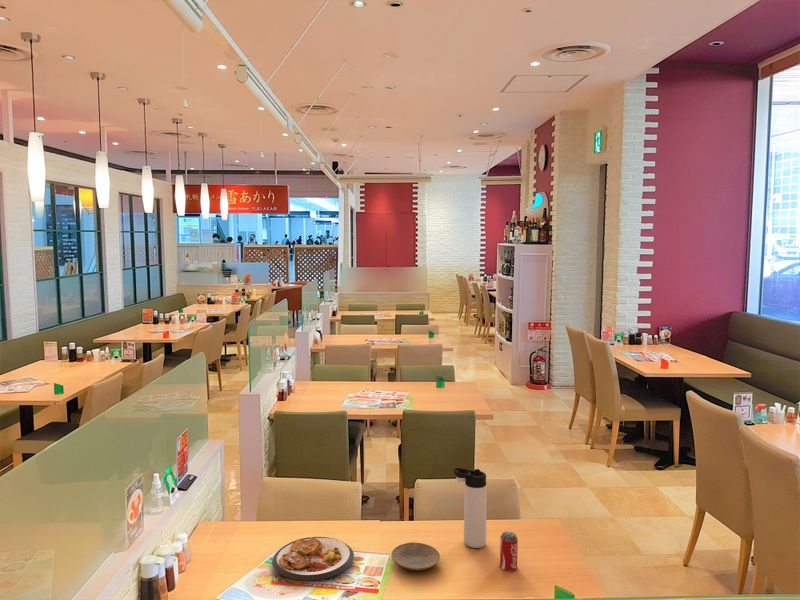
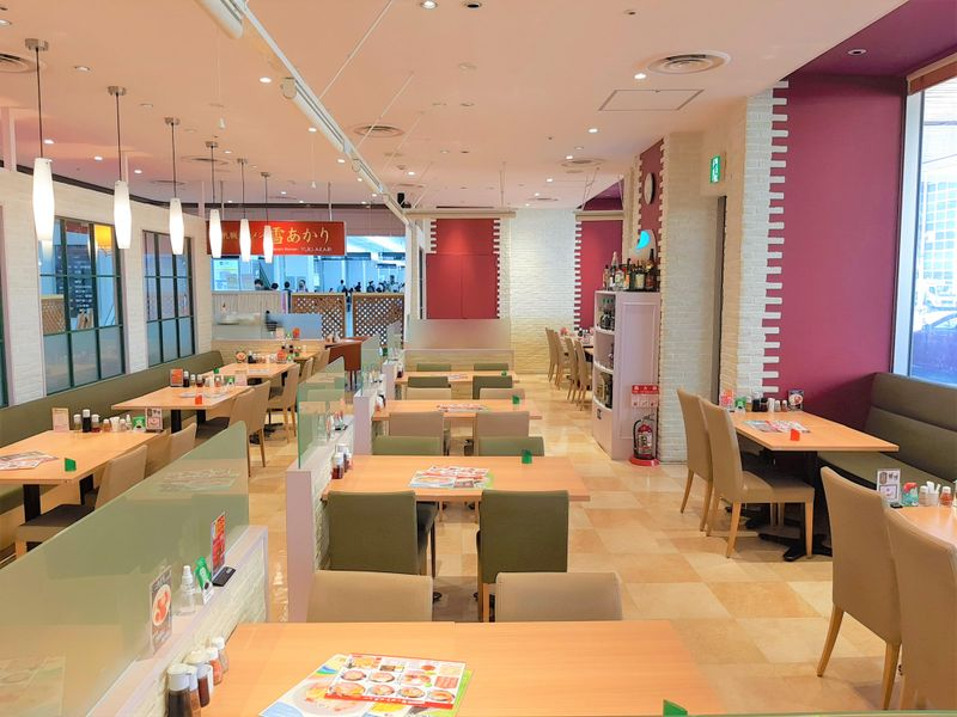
- beverage can (508, 551)
- thermos bottle (469, 506)
- plate (415, 558)
- plate (313, 555)
